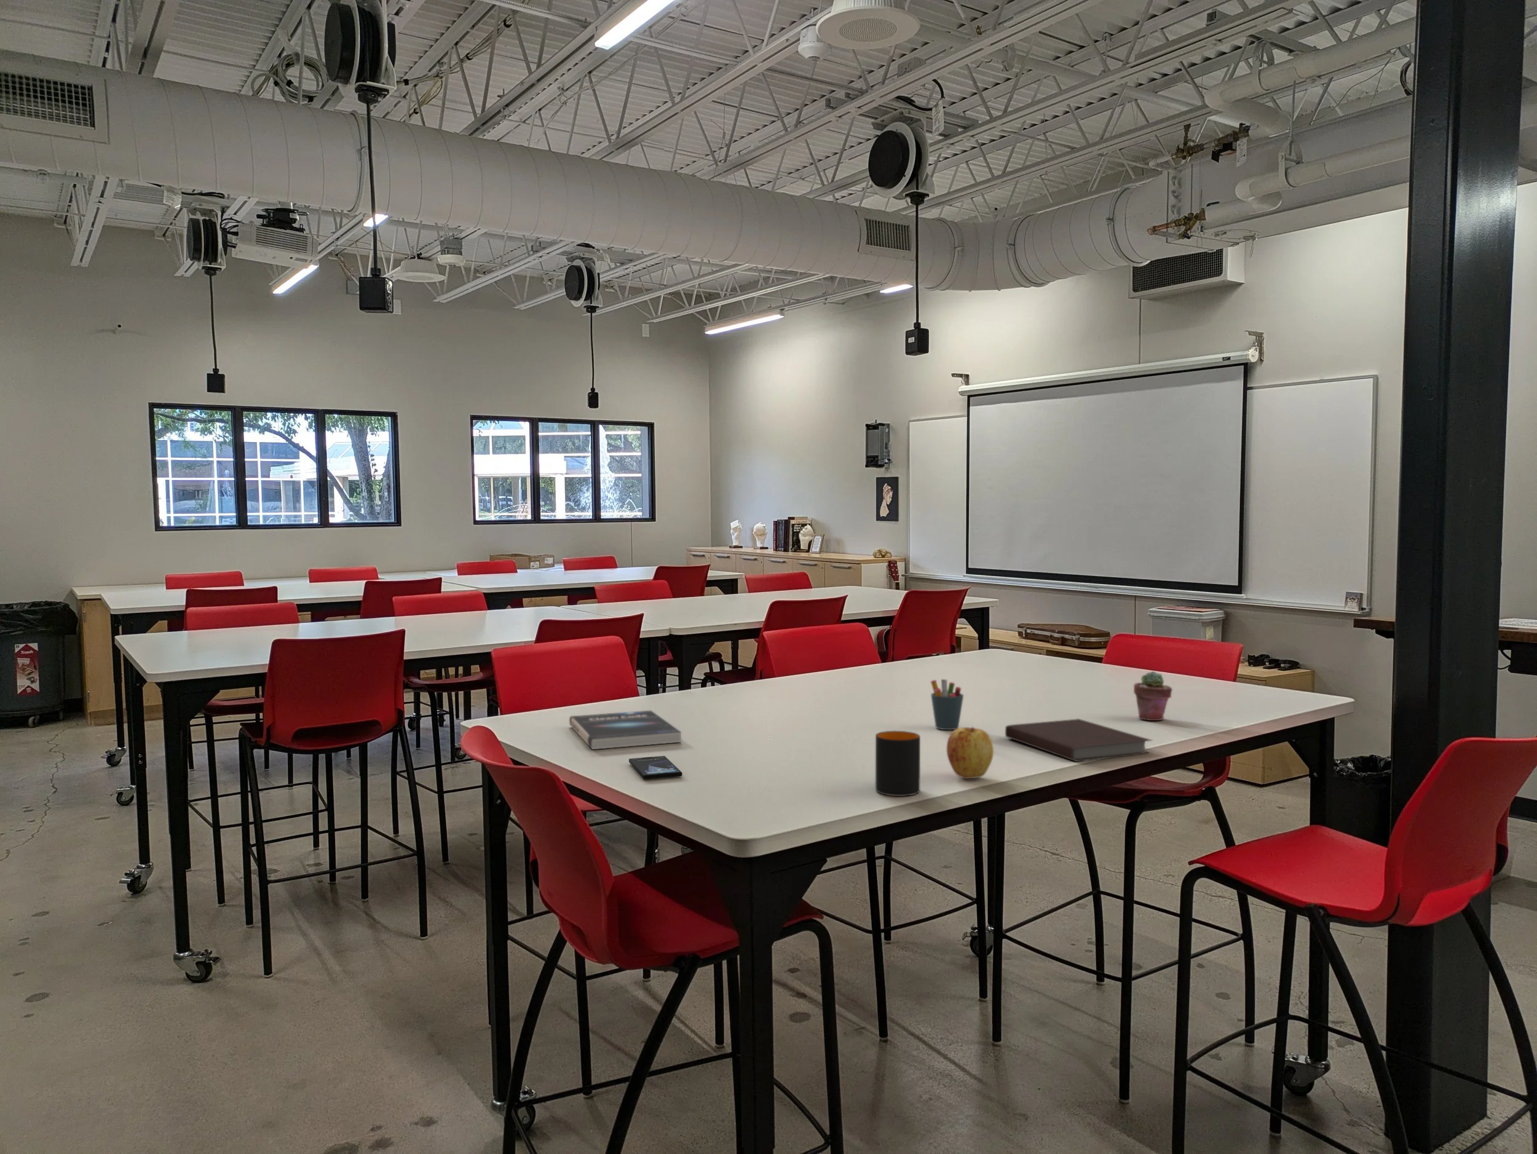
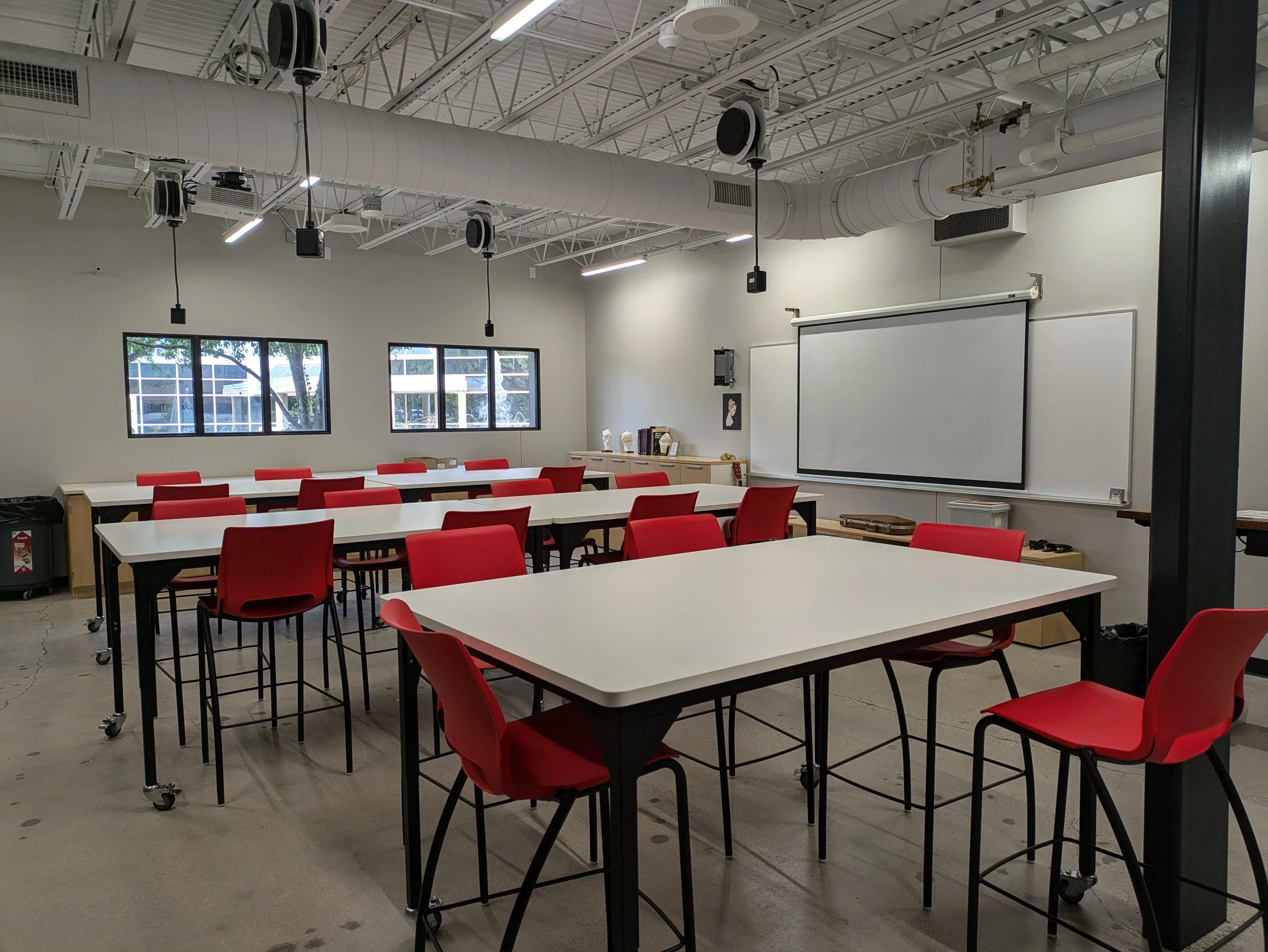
- notebook (1076, 739)
- pen holder (947, 702)
- apple (970, 752)
- smartphone (655, 767)
- potted succulent (1152, 695)
- mug (892, 760)
- book (623, 729)
